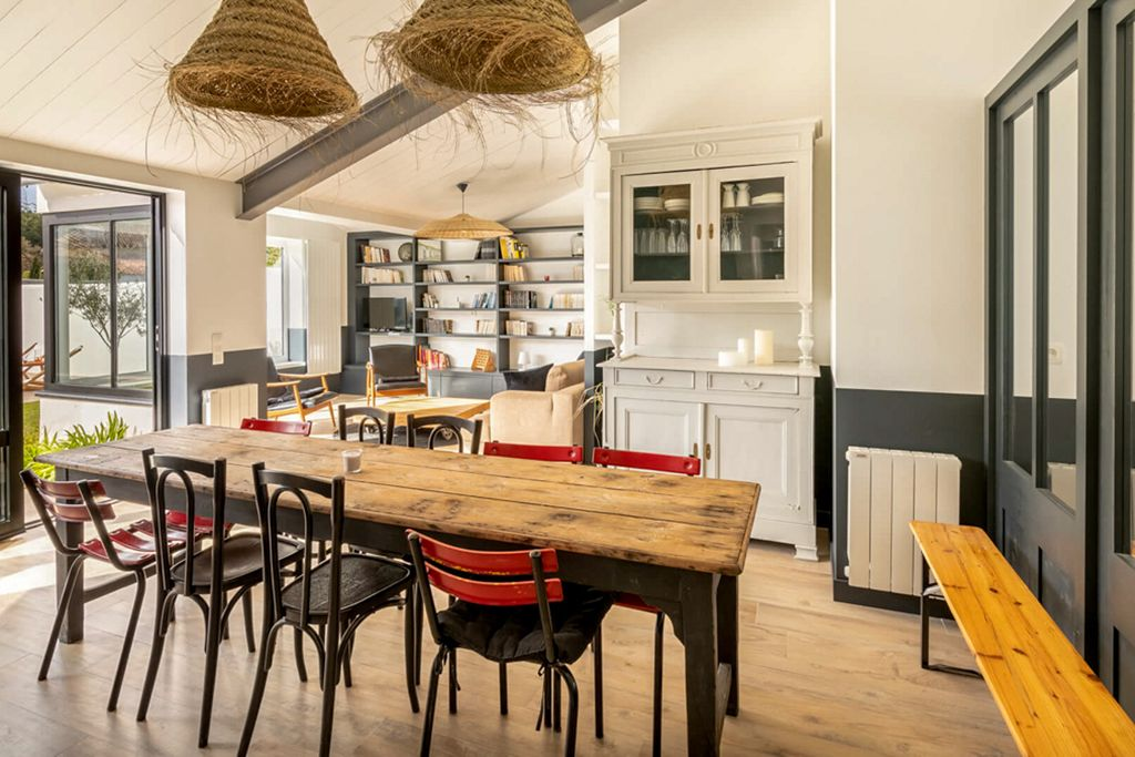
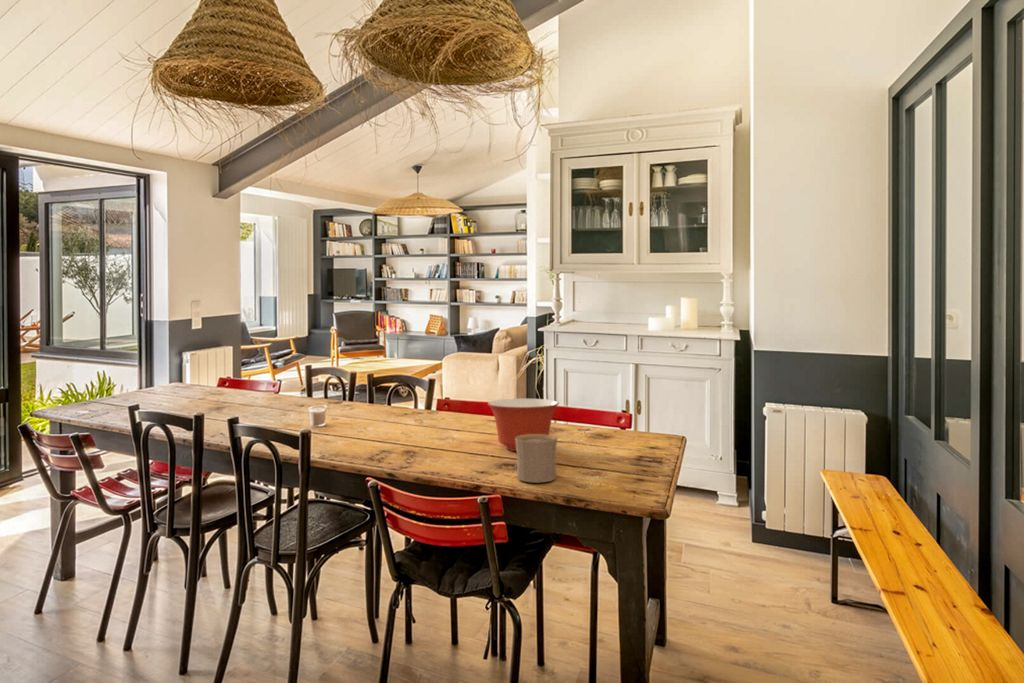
+ cup (536, 457)
+ mixing bowl (523, 425)
